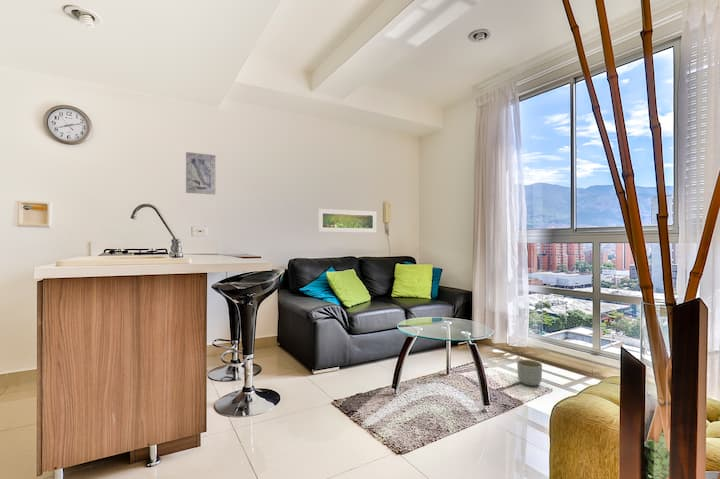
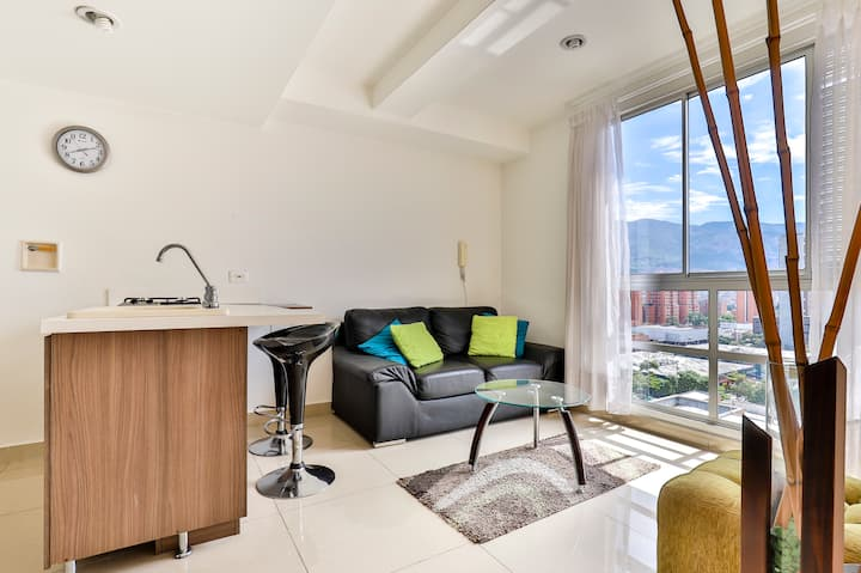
- wall art (200, 173)
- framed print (348, 221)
- planter (529, 373)
